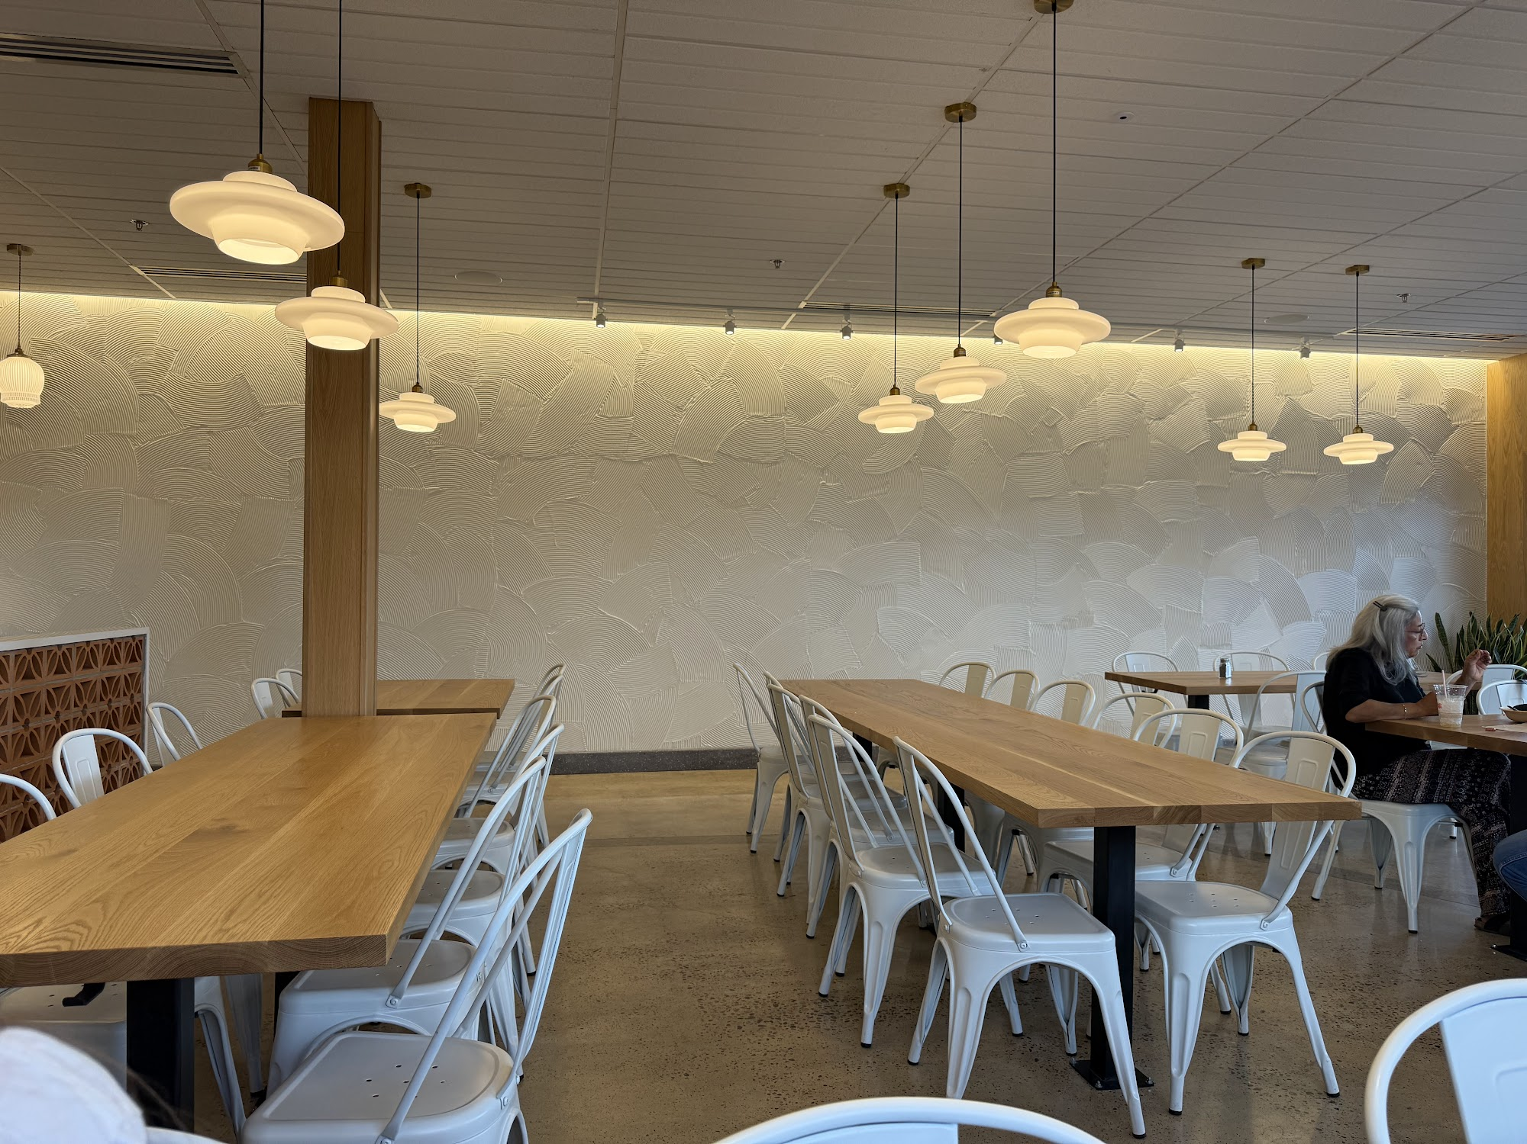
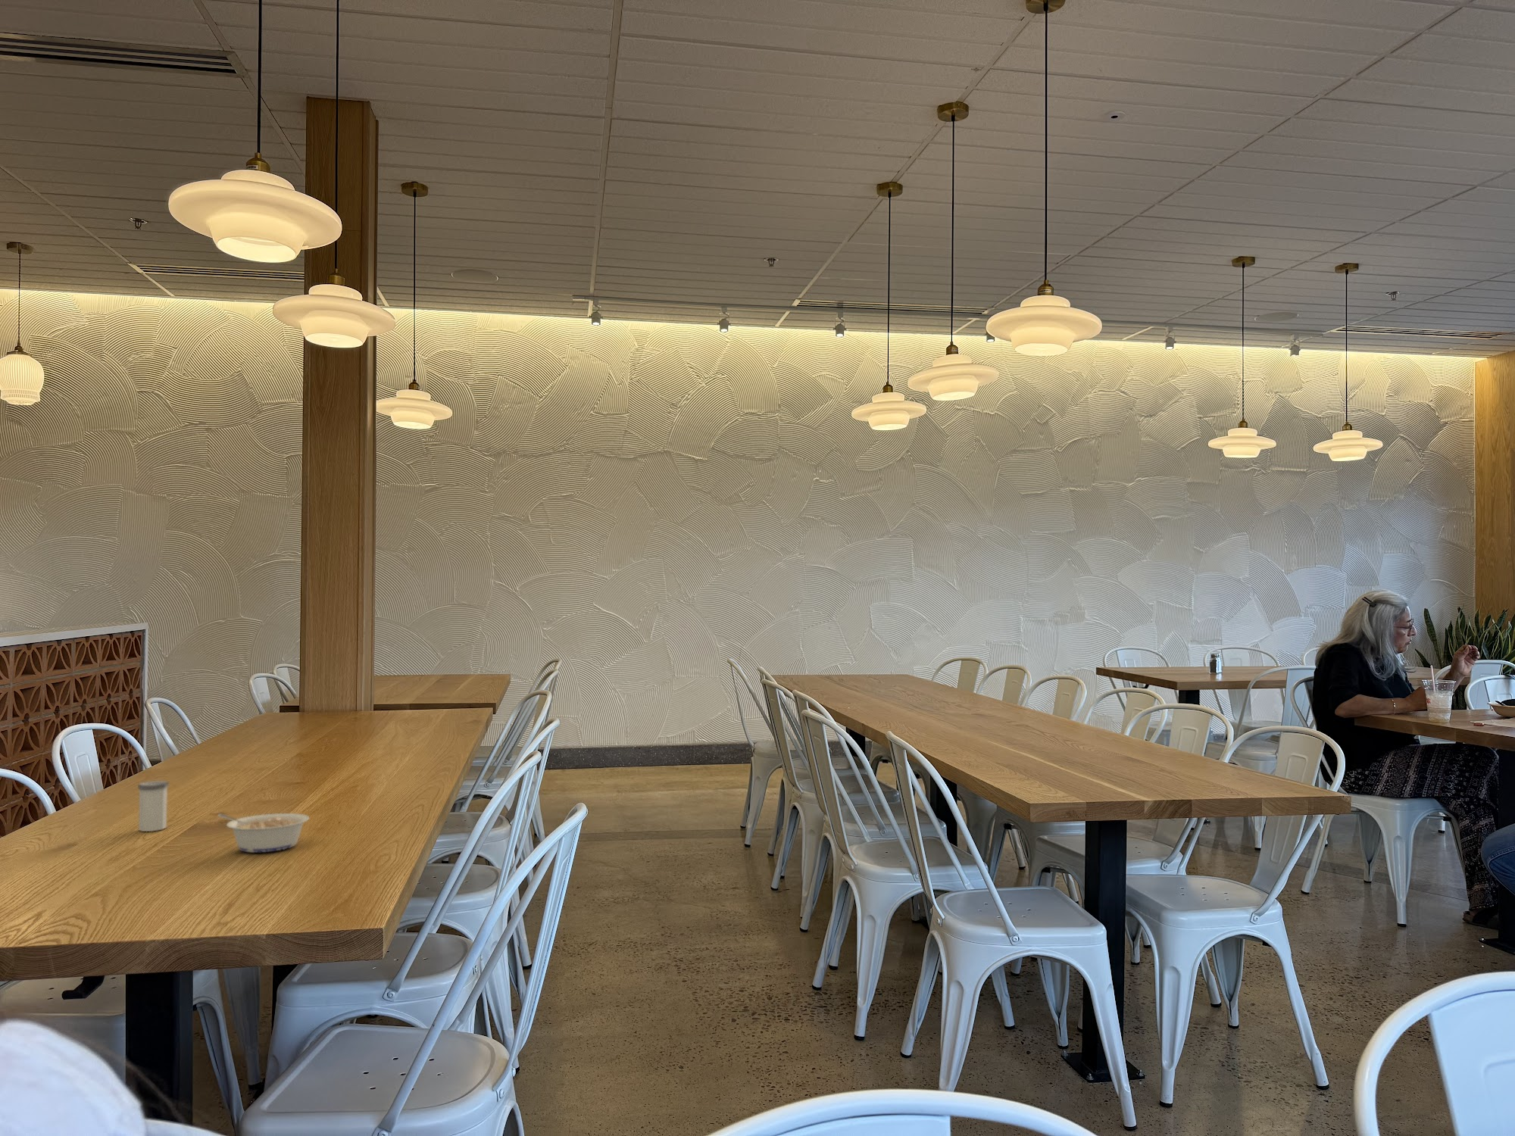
+ salt shaker (153, 805)
+ legume (265, 831)
